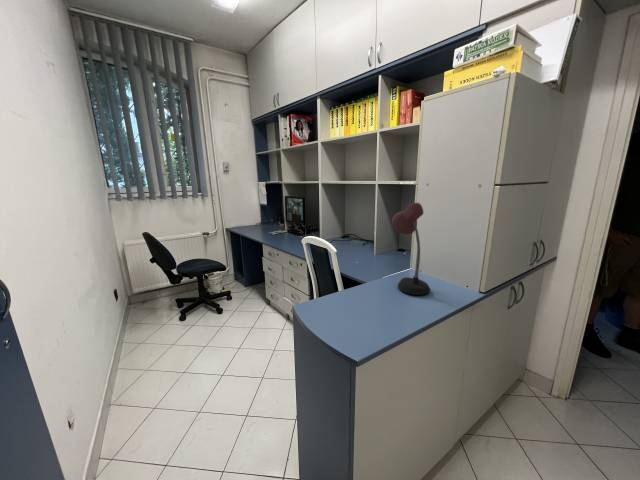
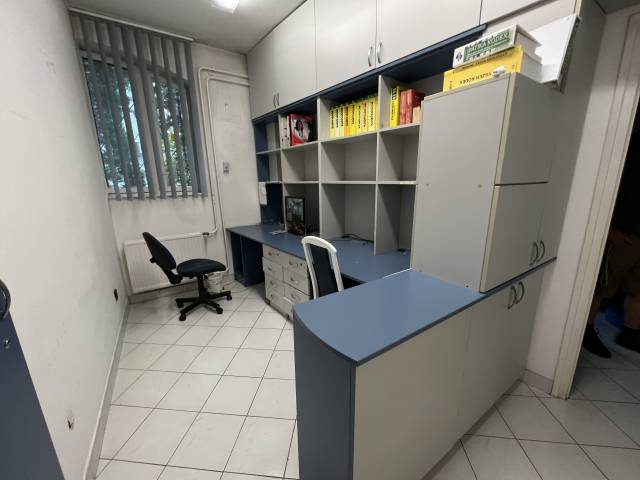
- desk lamp (417, 246)
